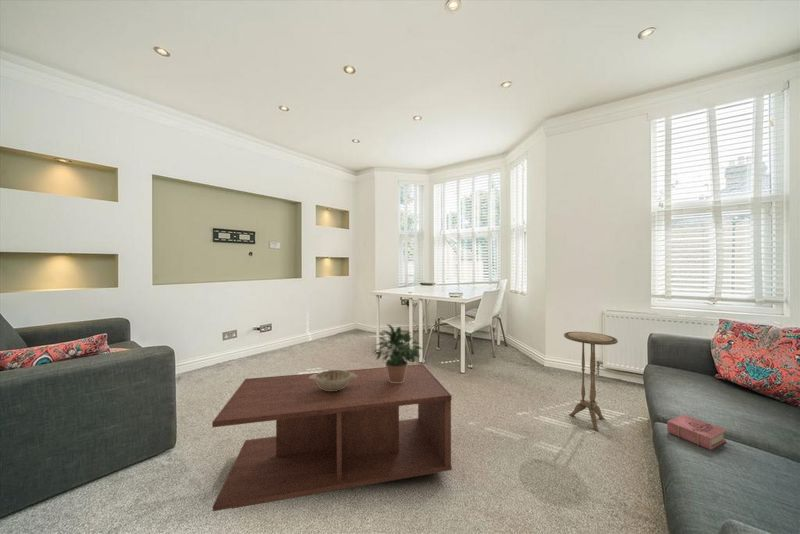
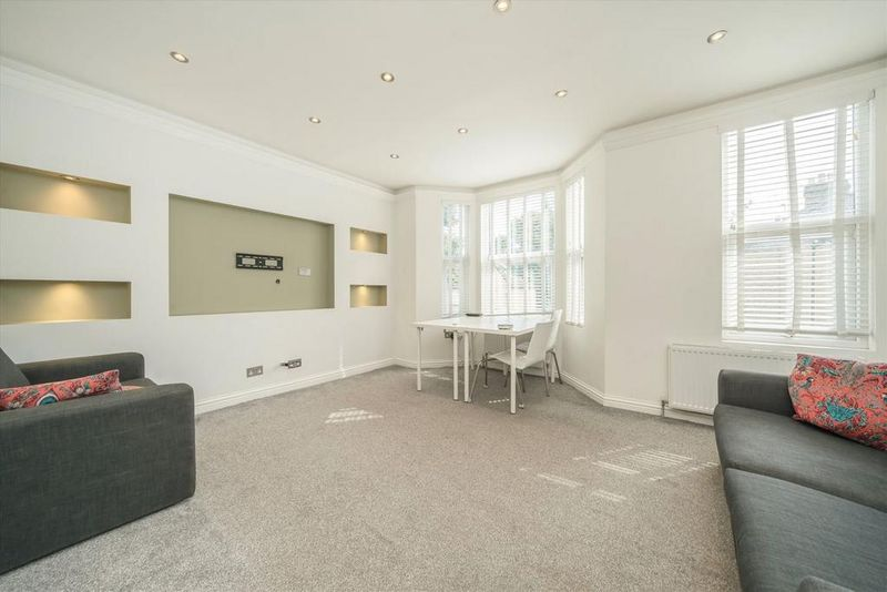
- side table (591, 378)
- potted plant (398, 353)
- coffee table (341, 425)
- decorative bowl (333, 381)
- book (695, 431)
